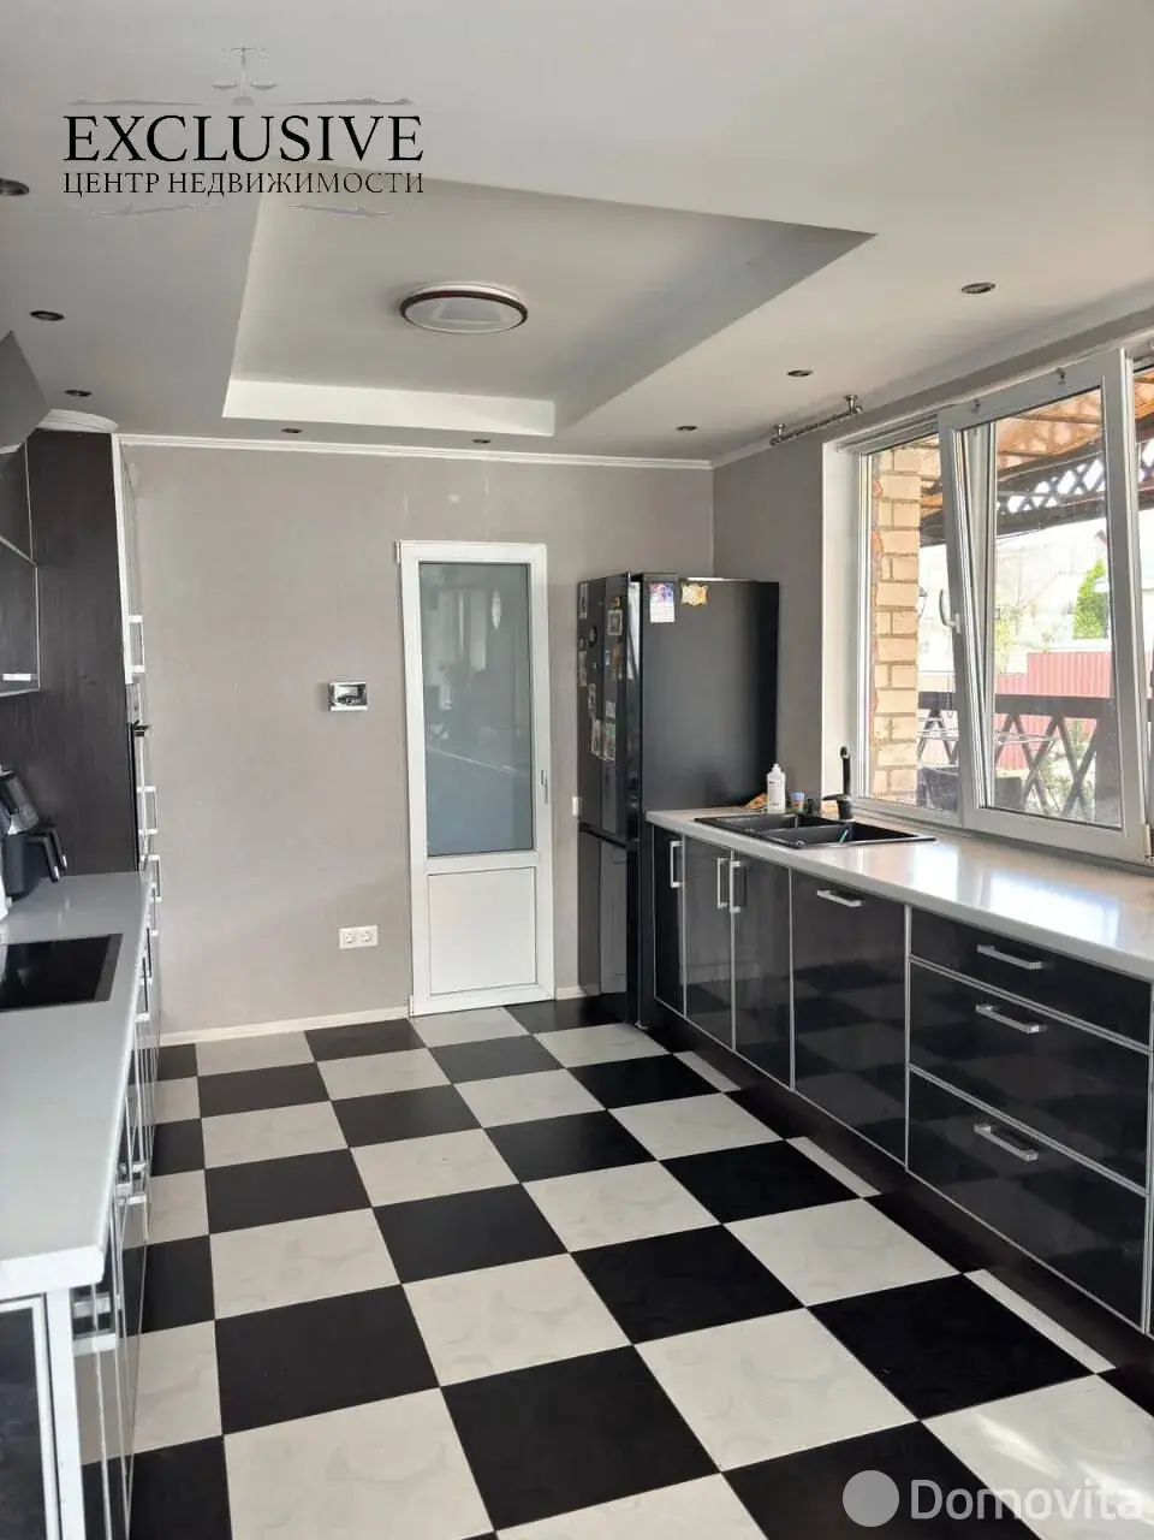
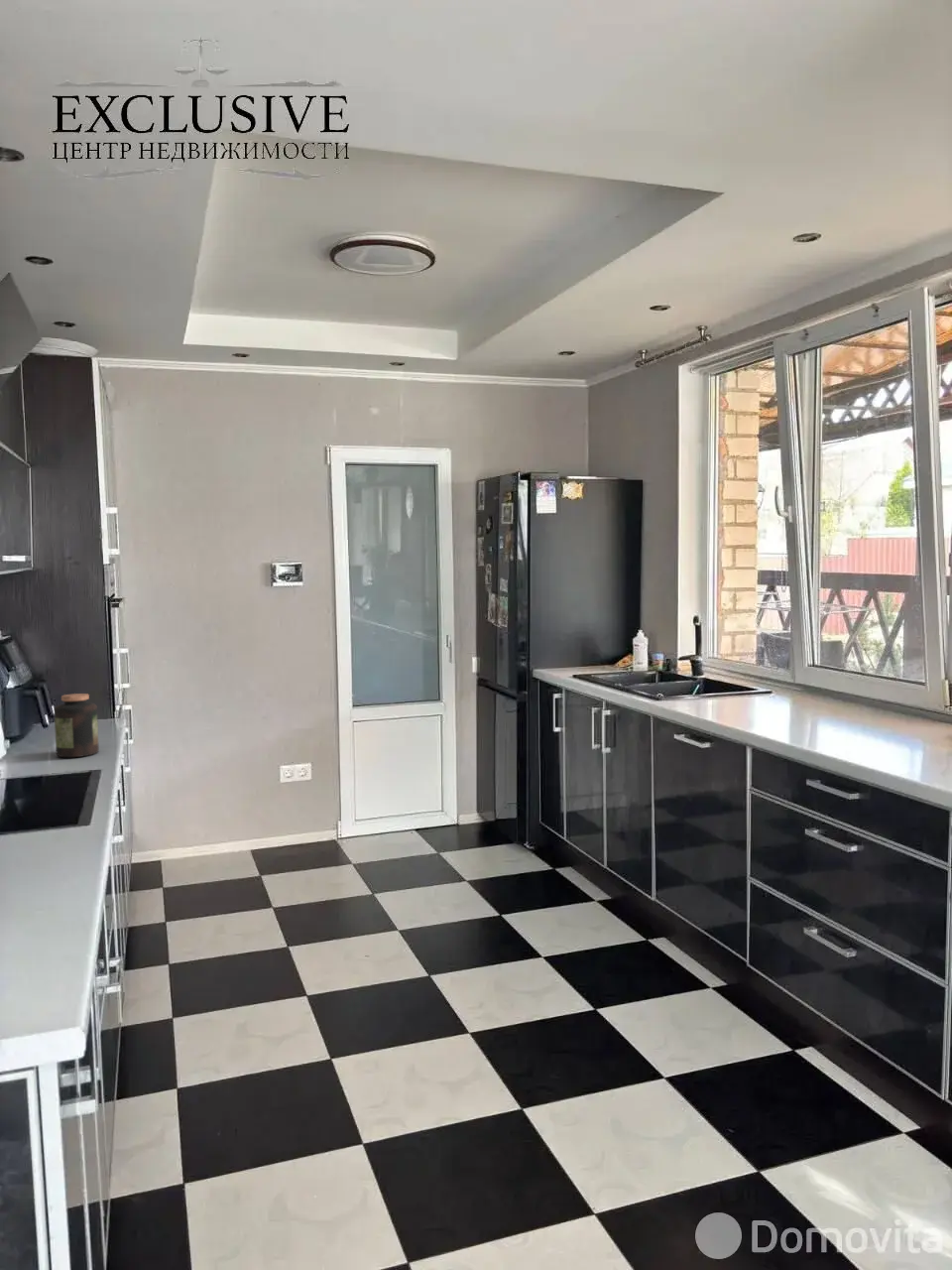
+ jar (76, 724)
